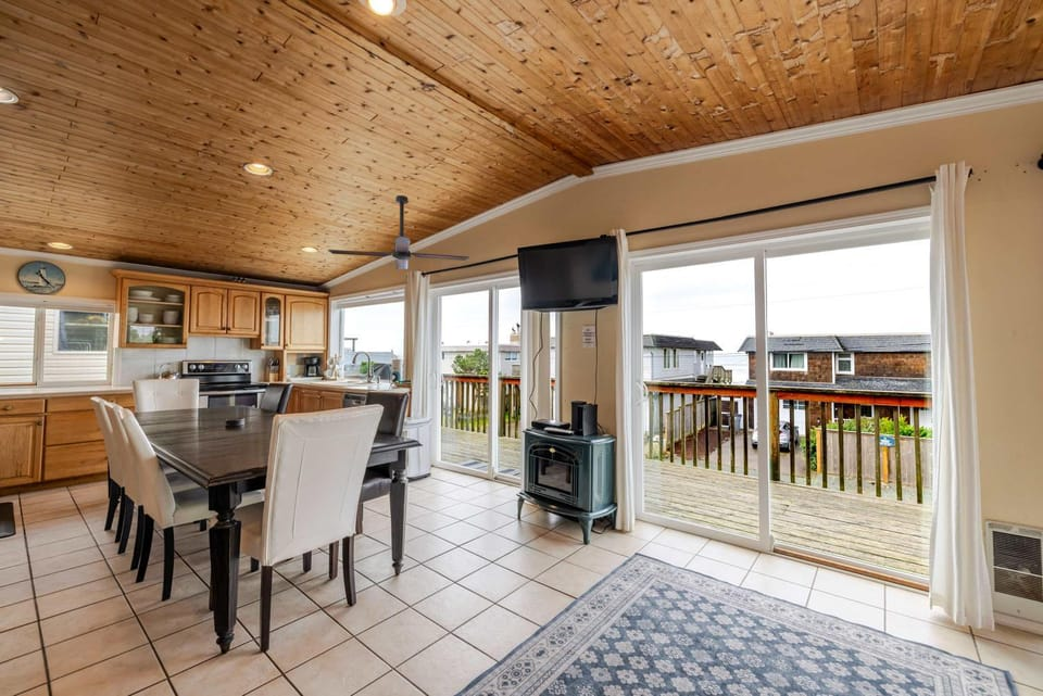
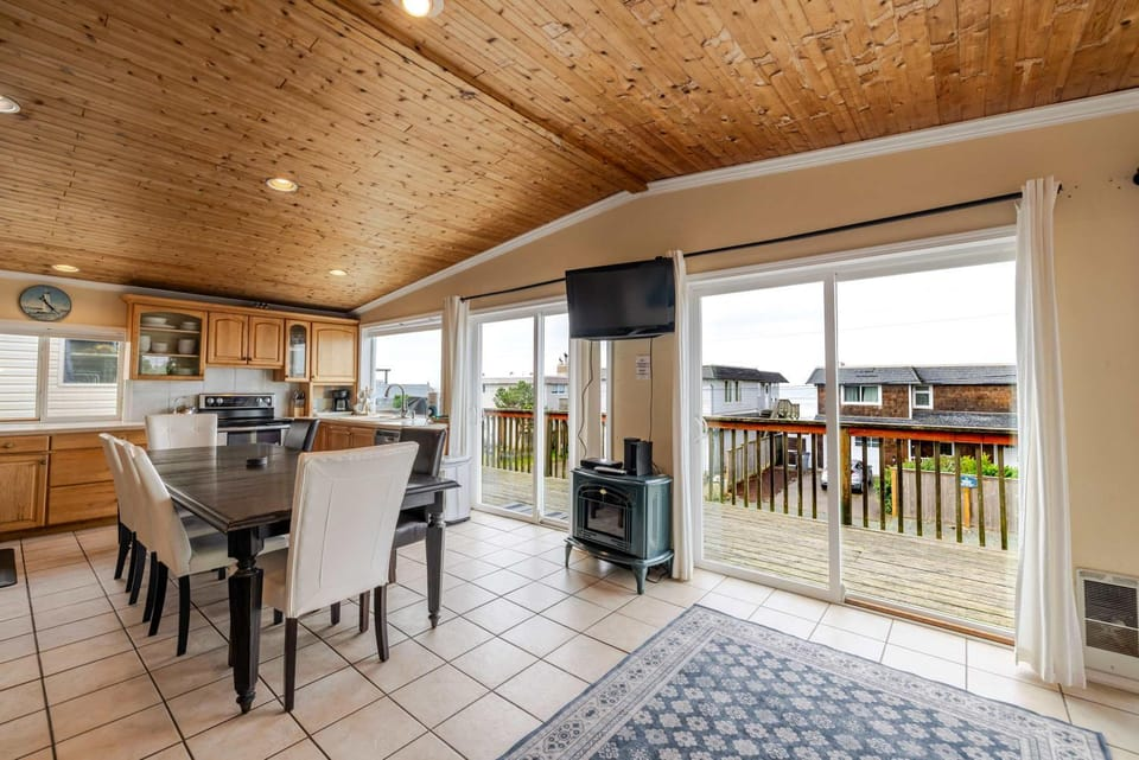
- ceiling fan (401, 228)
